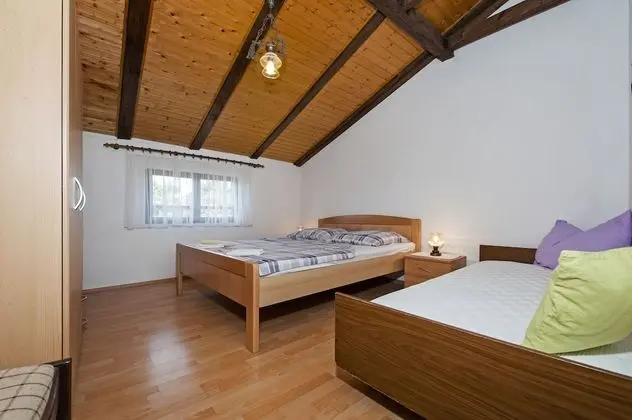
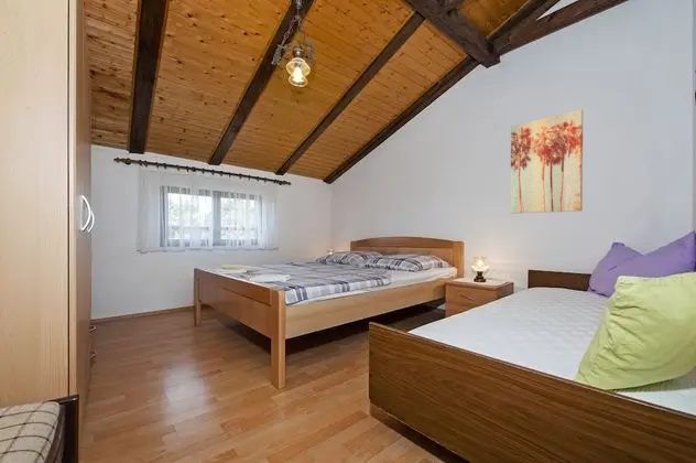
+ wall art (543, 165)
